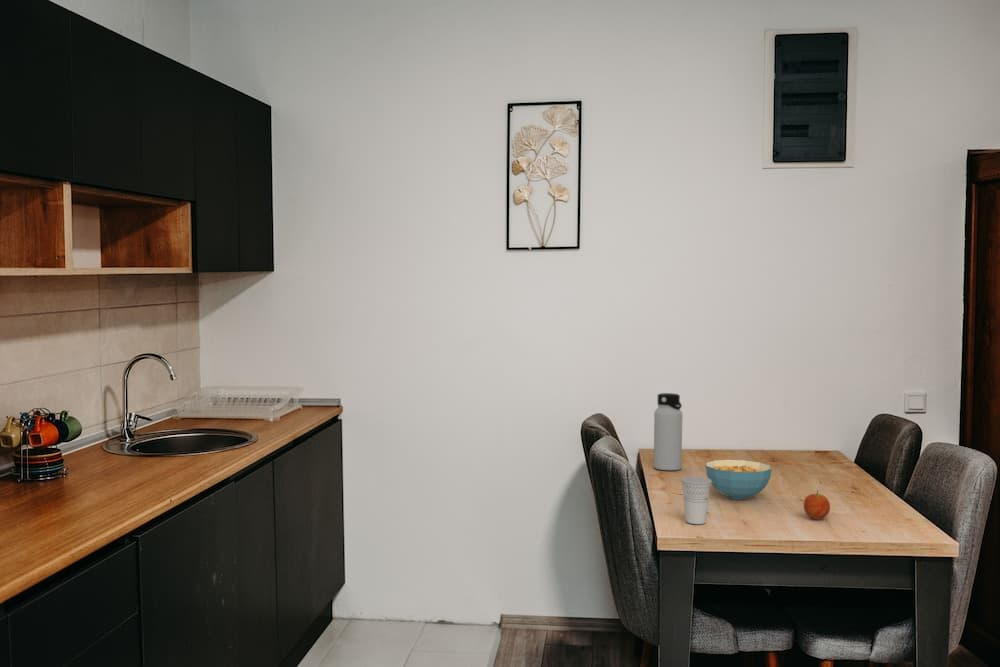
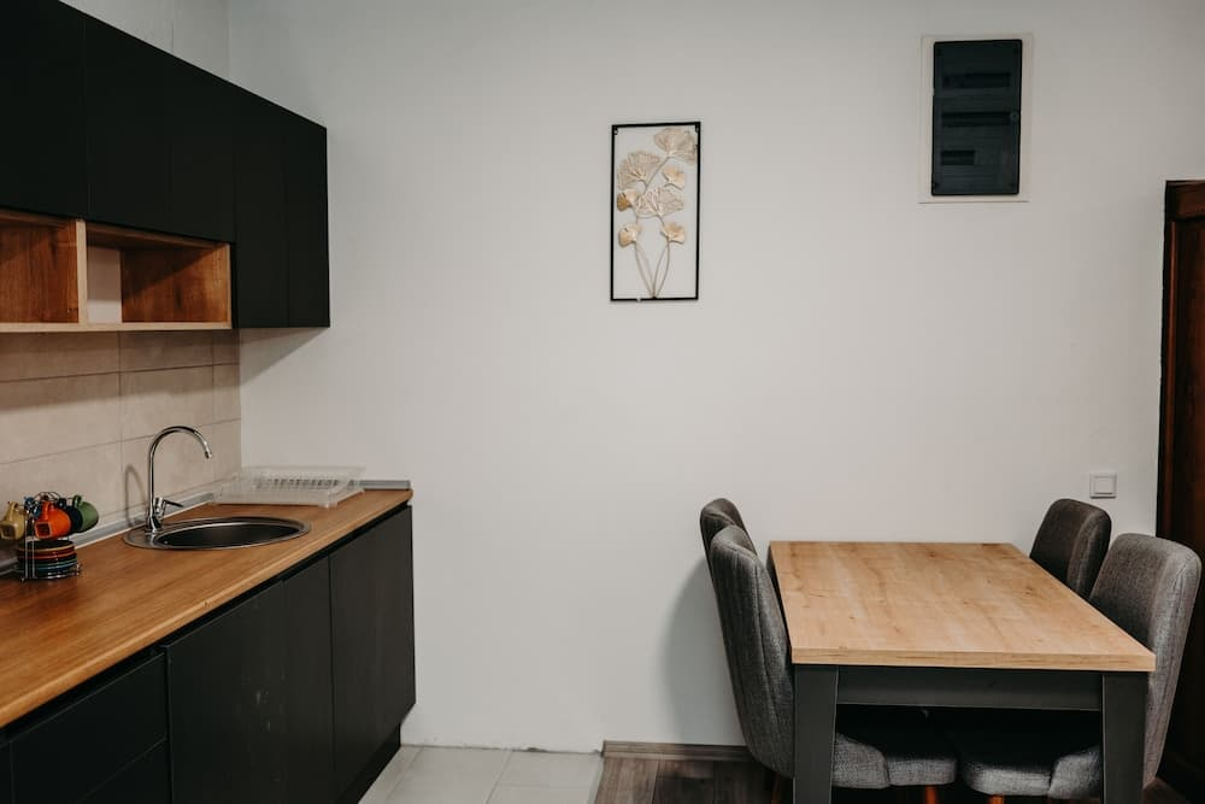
- cup (695, 500)
- cereal bowl (737, 481)
- water bottle (668, 431)
- fruit (816, 504)
